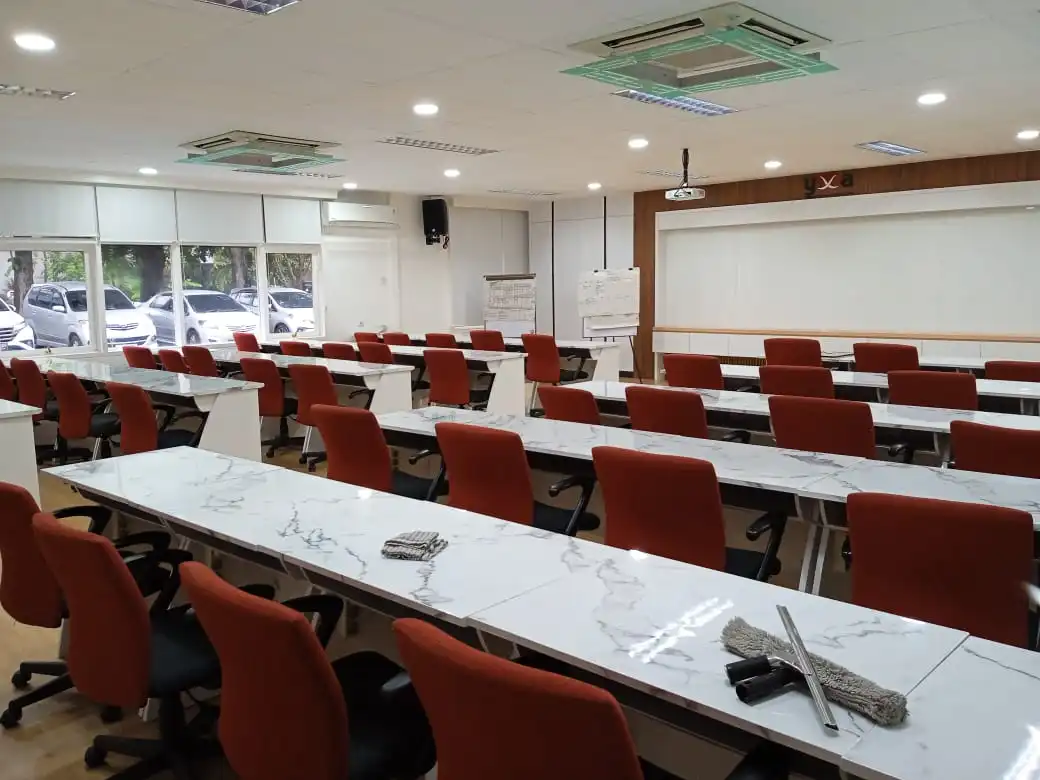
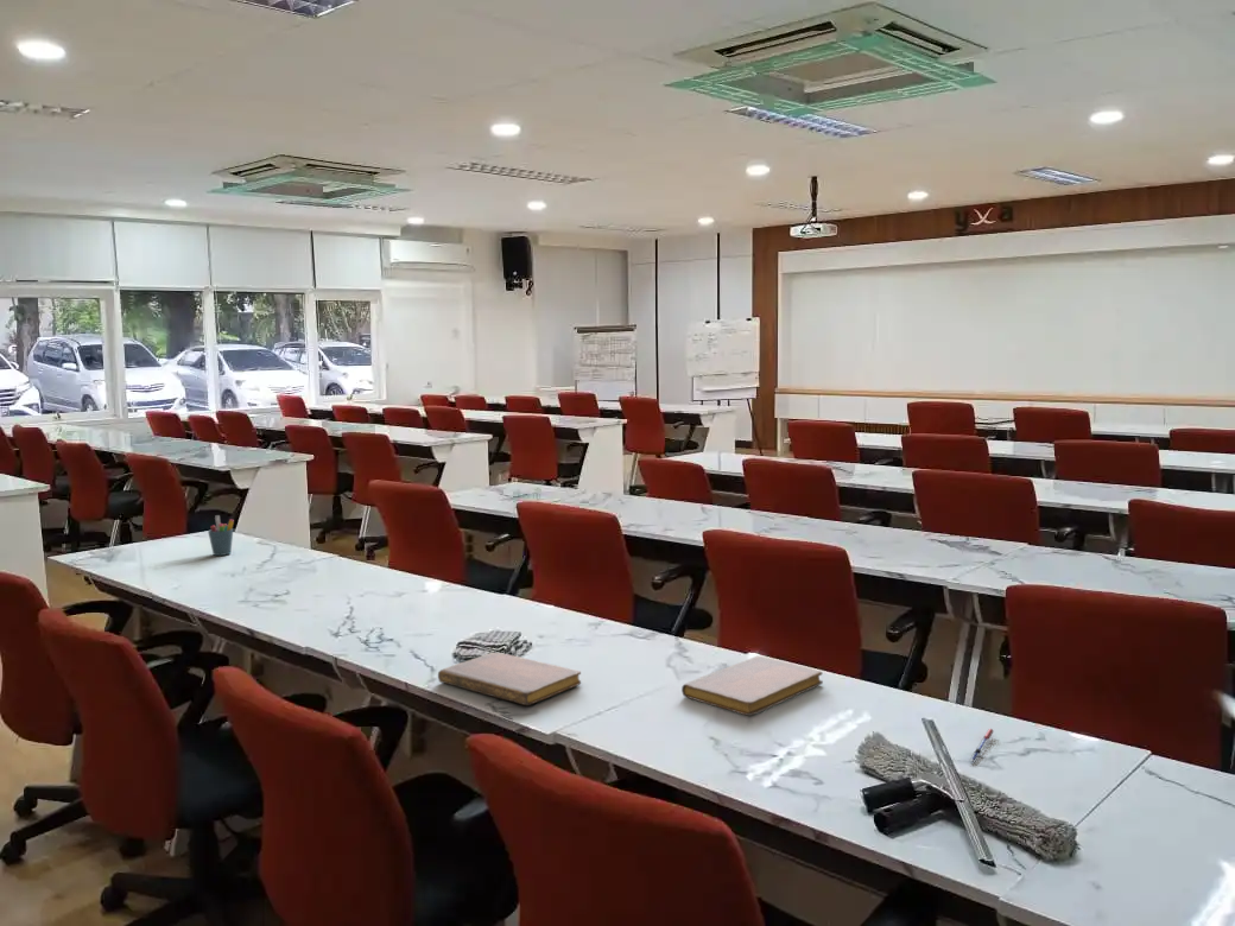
+ pen holder (221, 535)
+ pen (981, 744)
+ notebook (509, 677)
+ notebook (753, 683)
